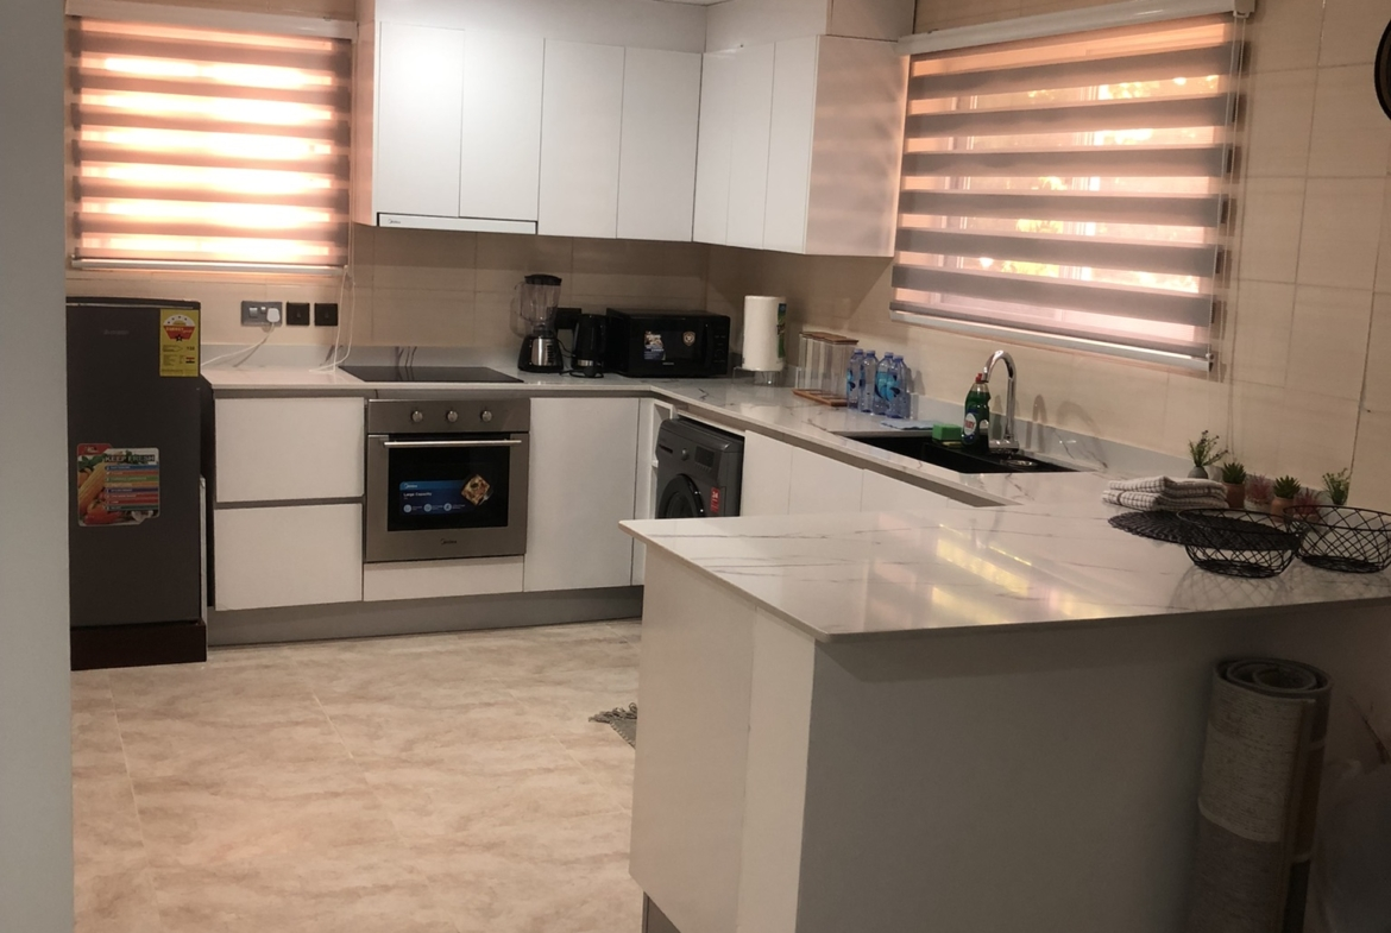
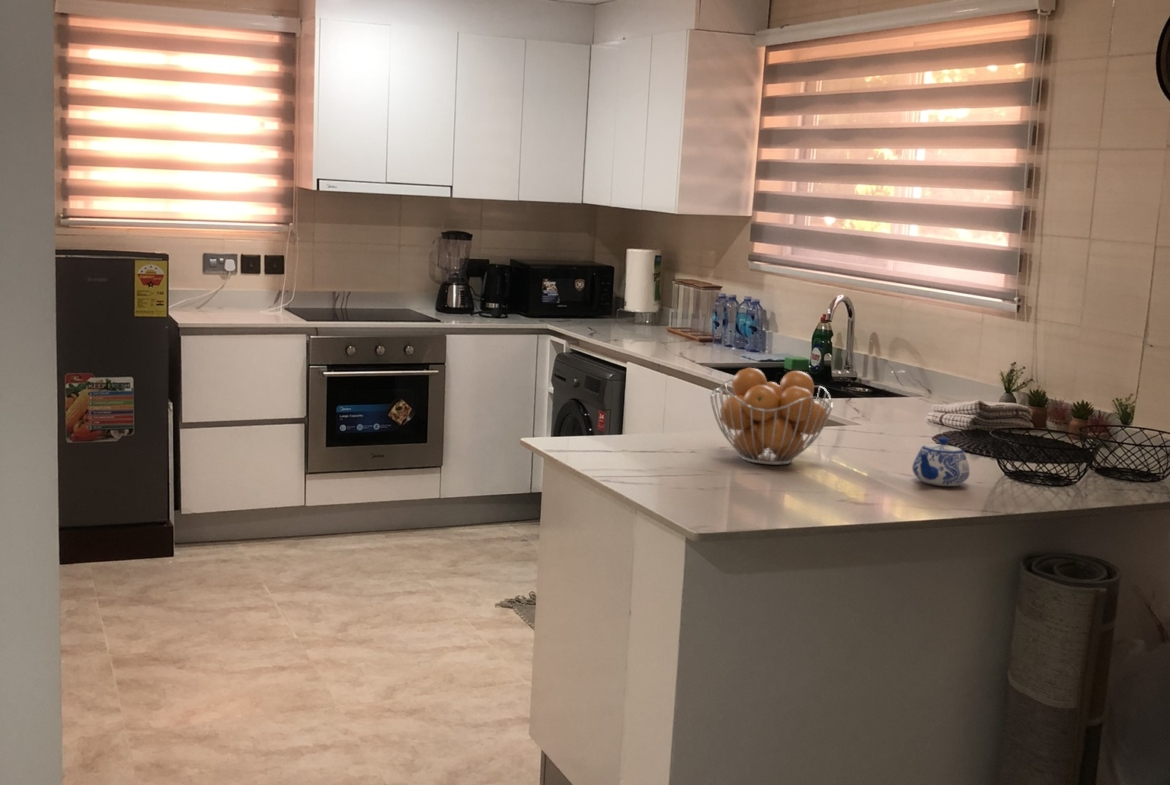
+ teapot (939, 460)
+ fruit basket (769, 414)
